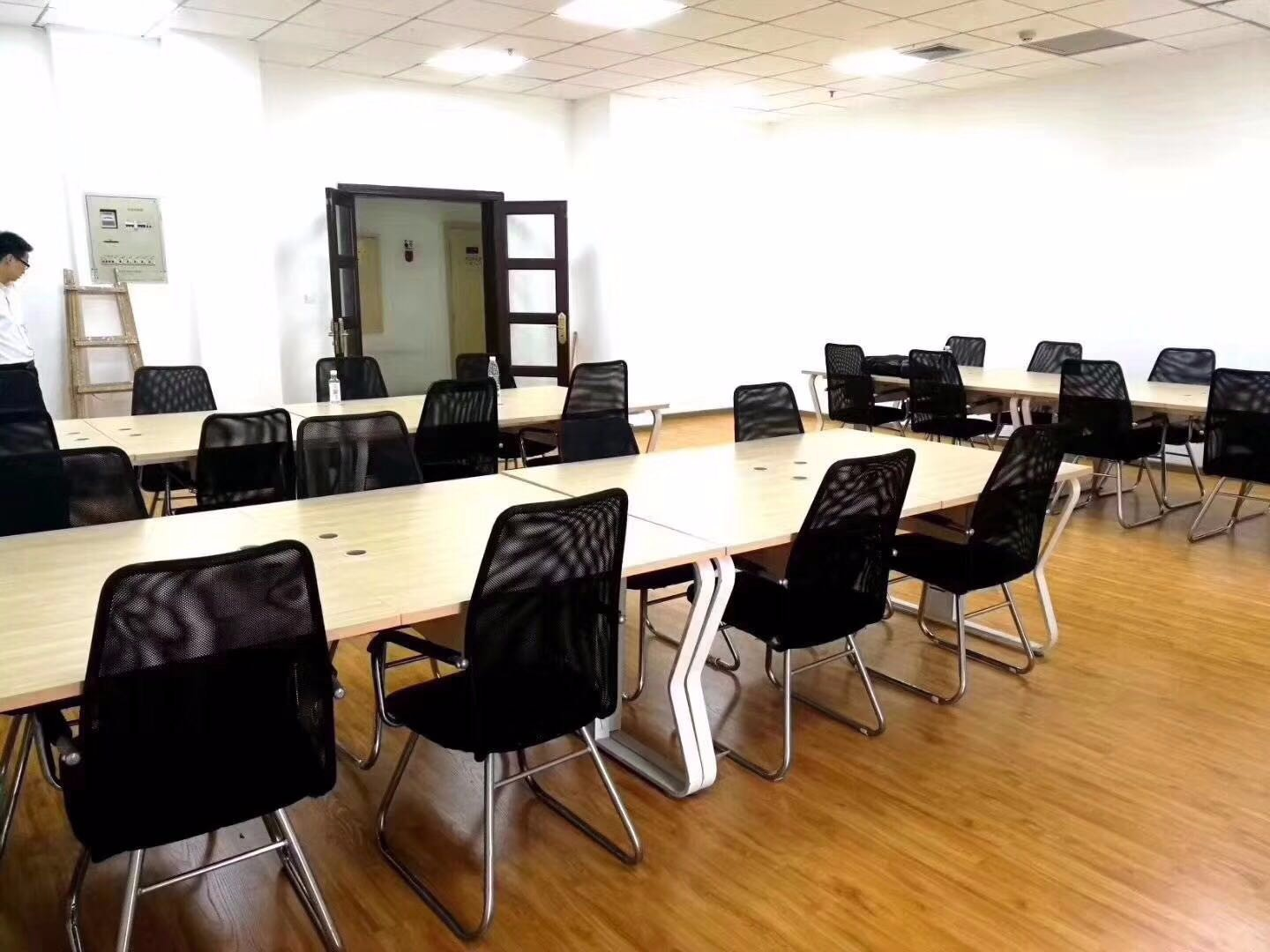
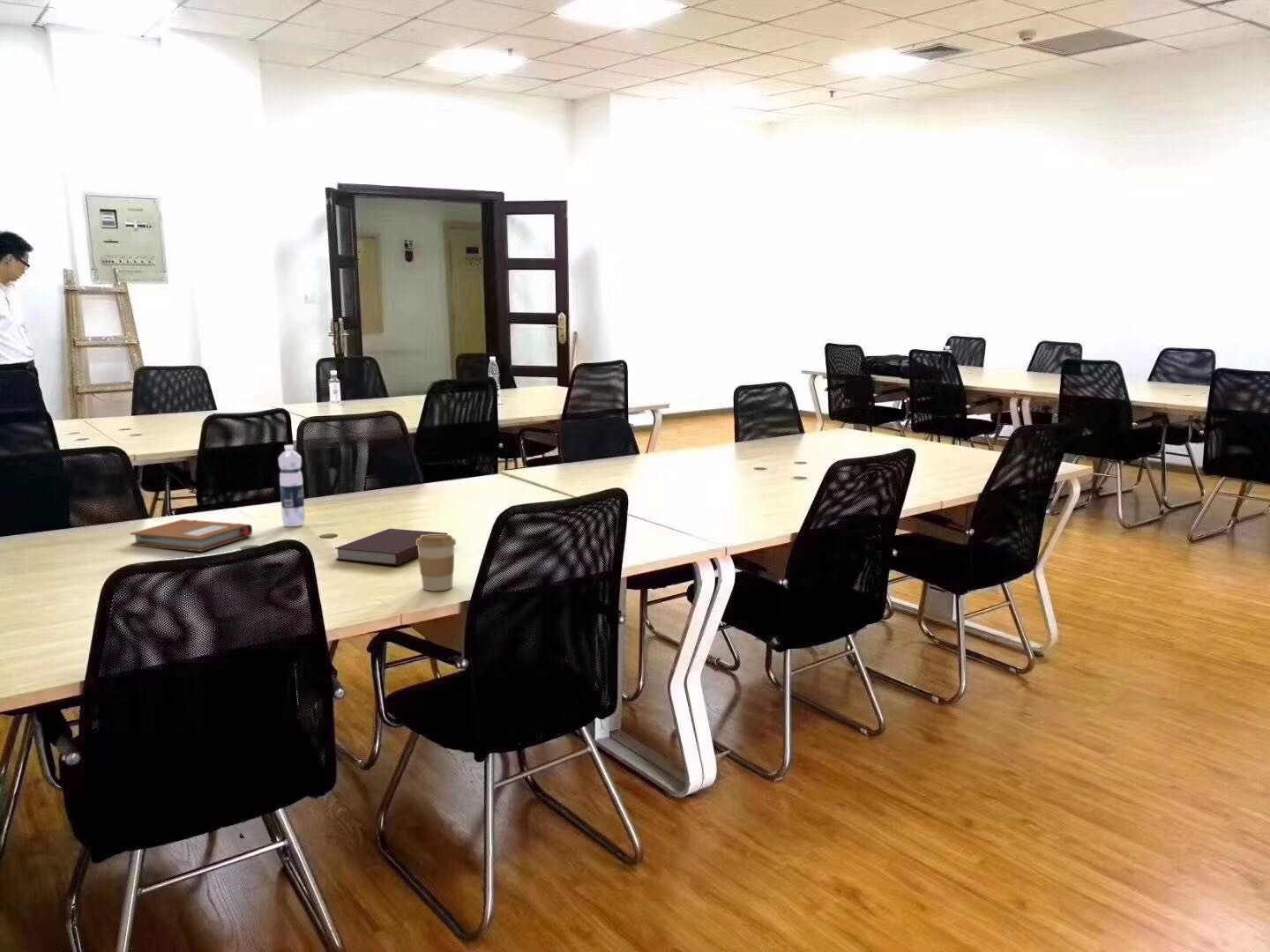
+ water bottle (291, 485)
+ notebook (195, 534)
+ notebook (393, 546)
+ coffee cup (437, 560)
